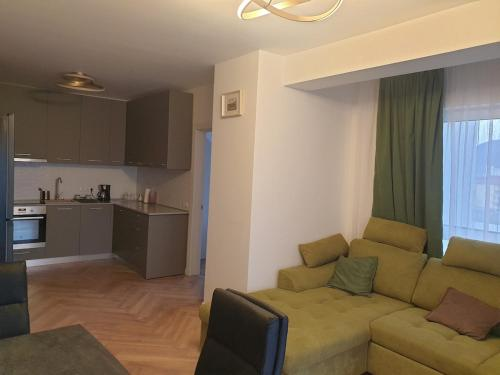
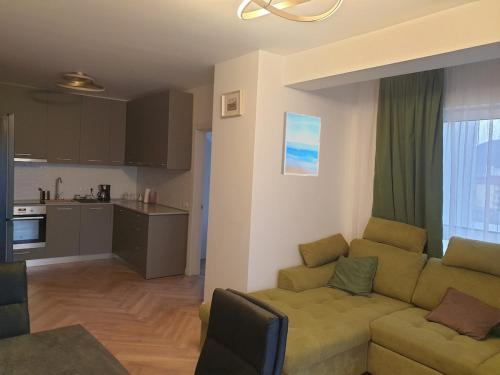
+ wall art (301, 145)
